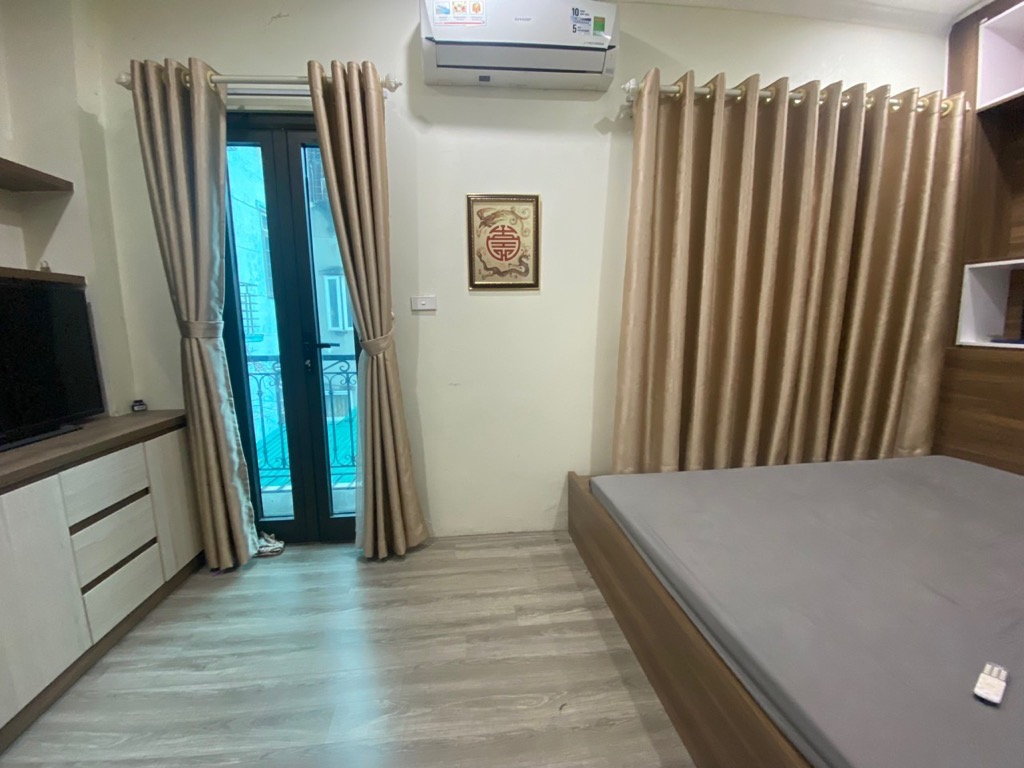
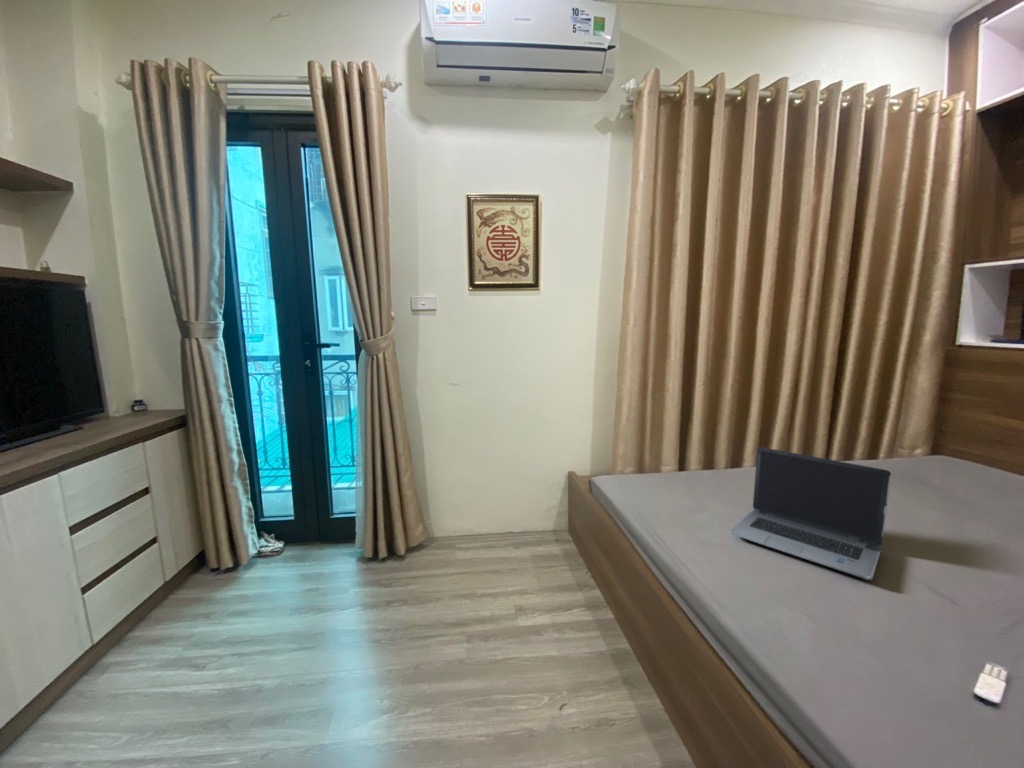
+ laptop computer (805, 505)
